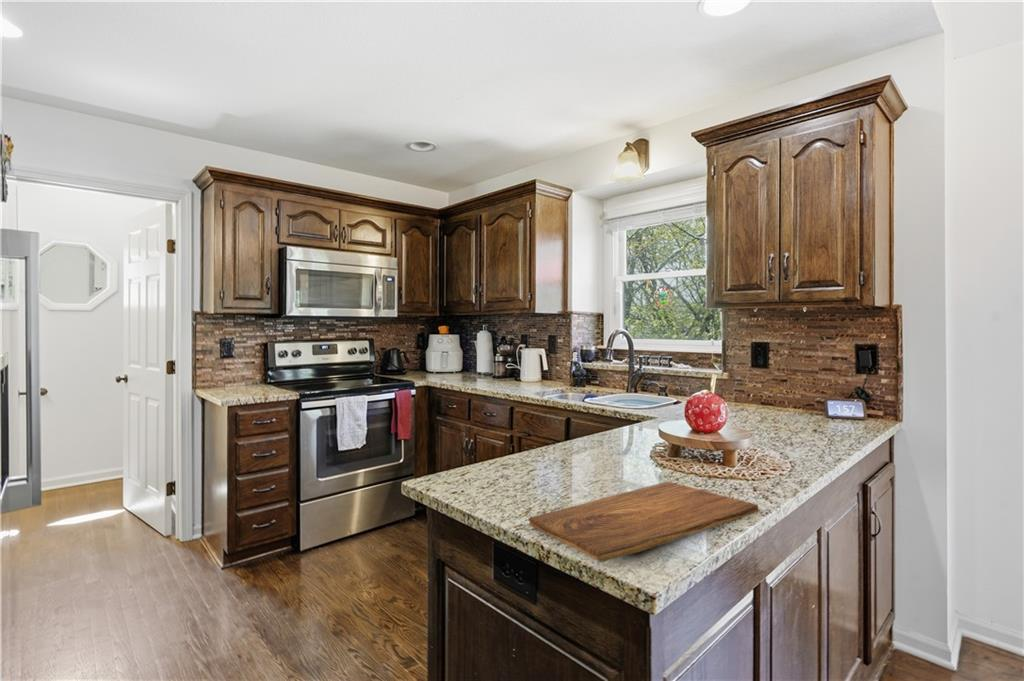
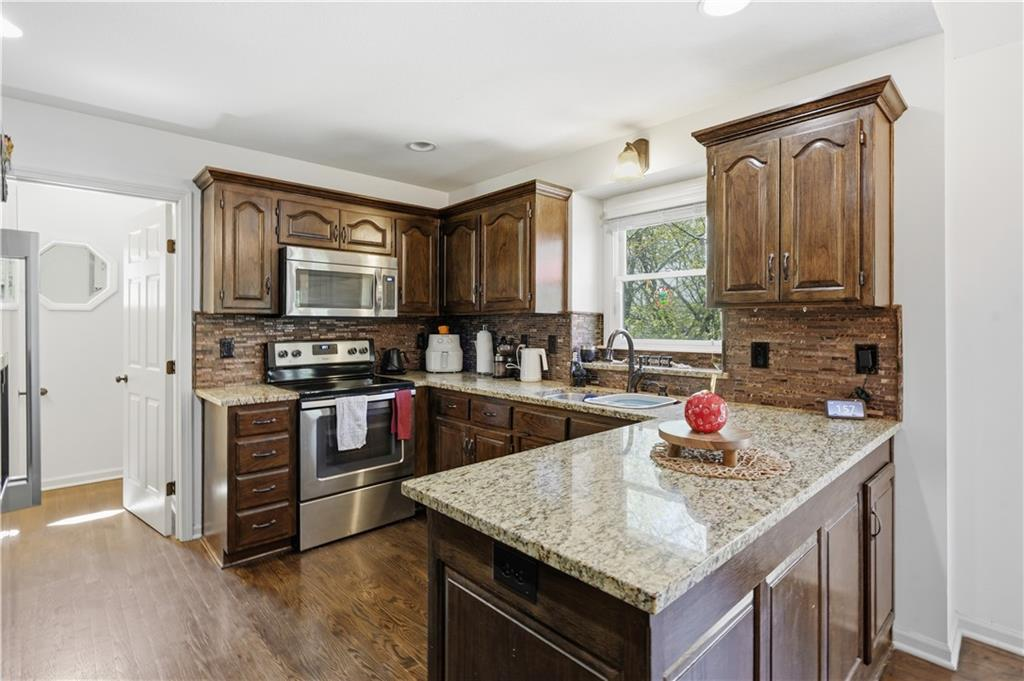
- cutting board (645, 514)
